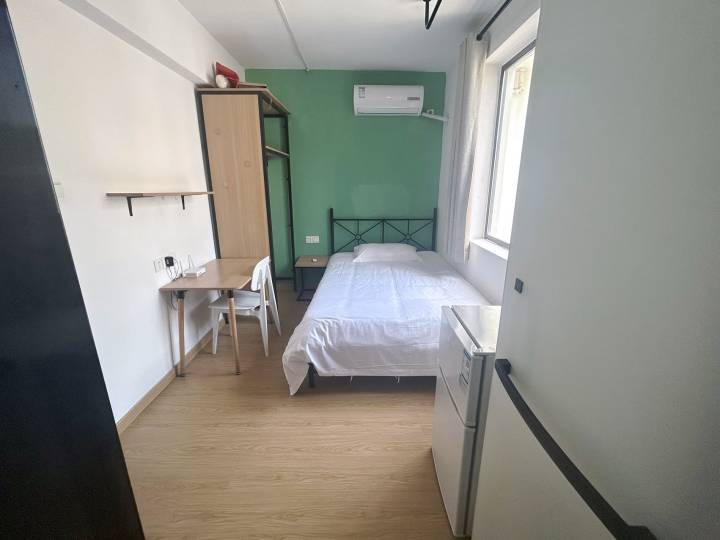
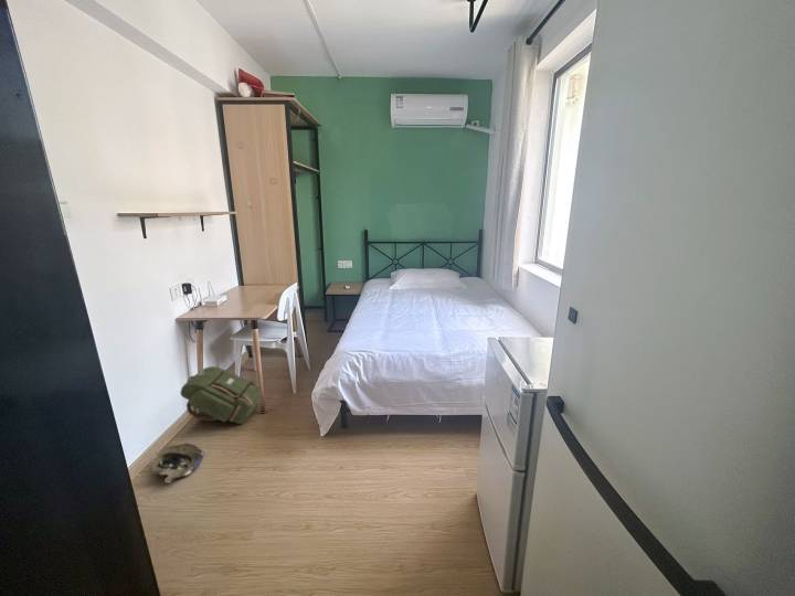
+ backpack (223, 394)
+ shoes (172, 461)
